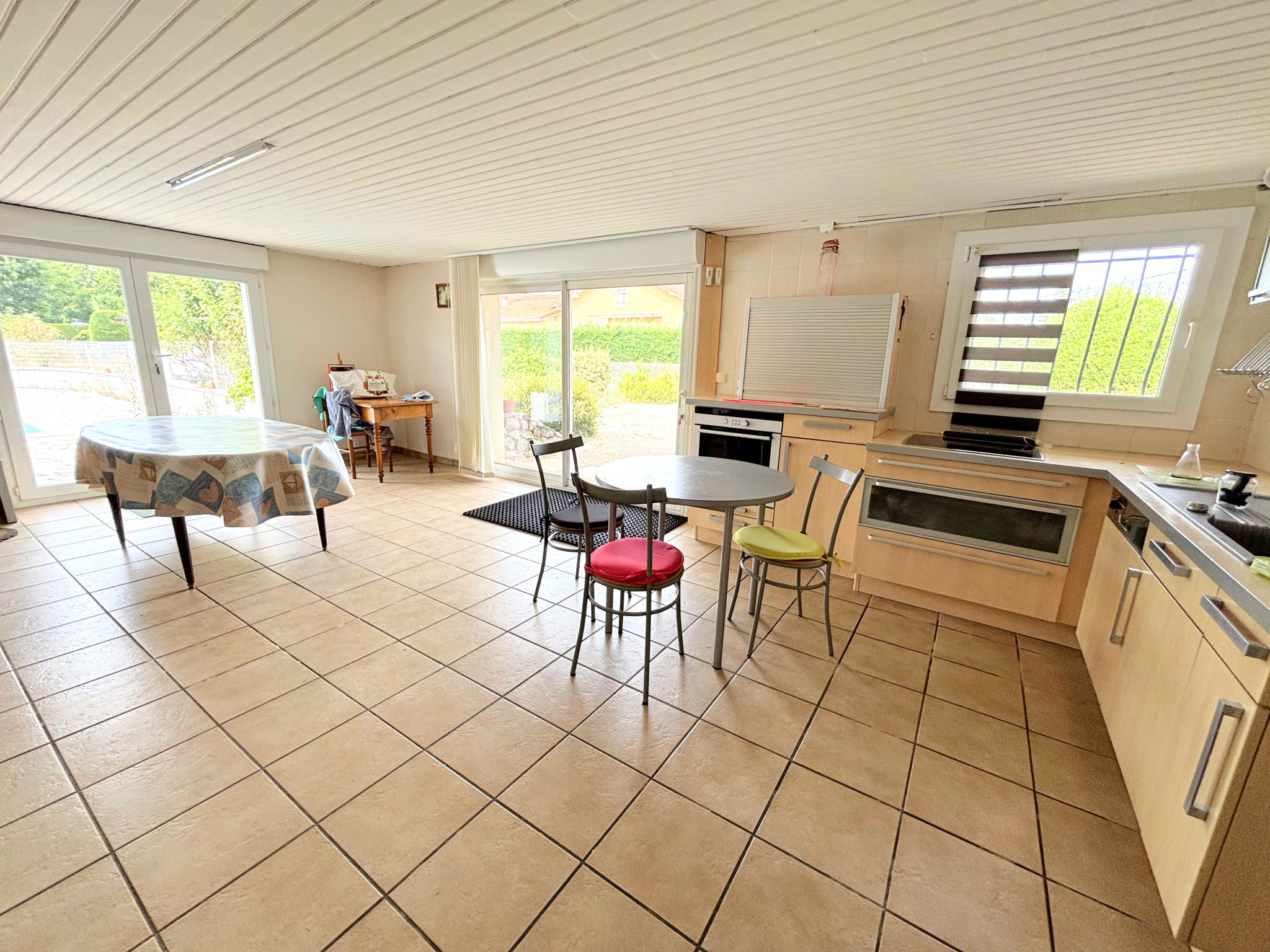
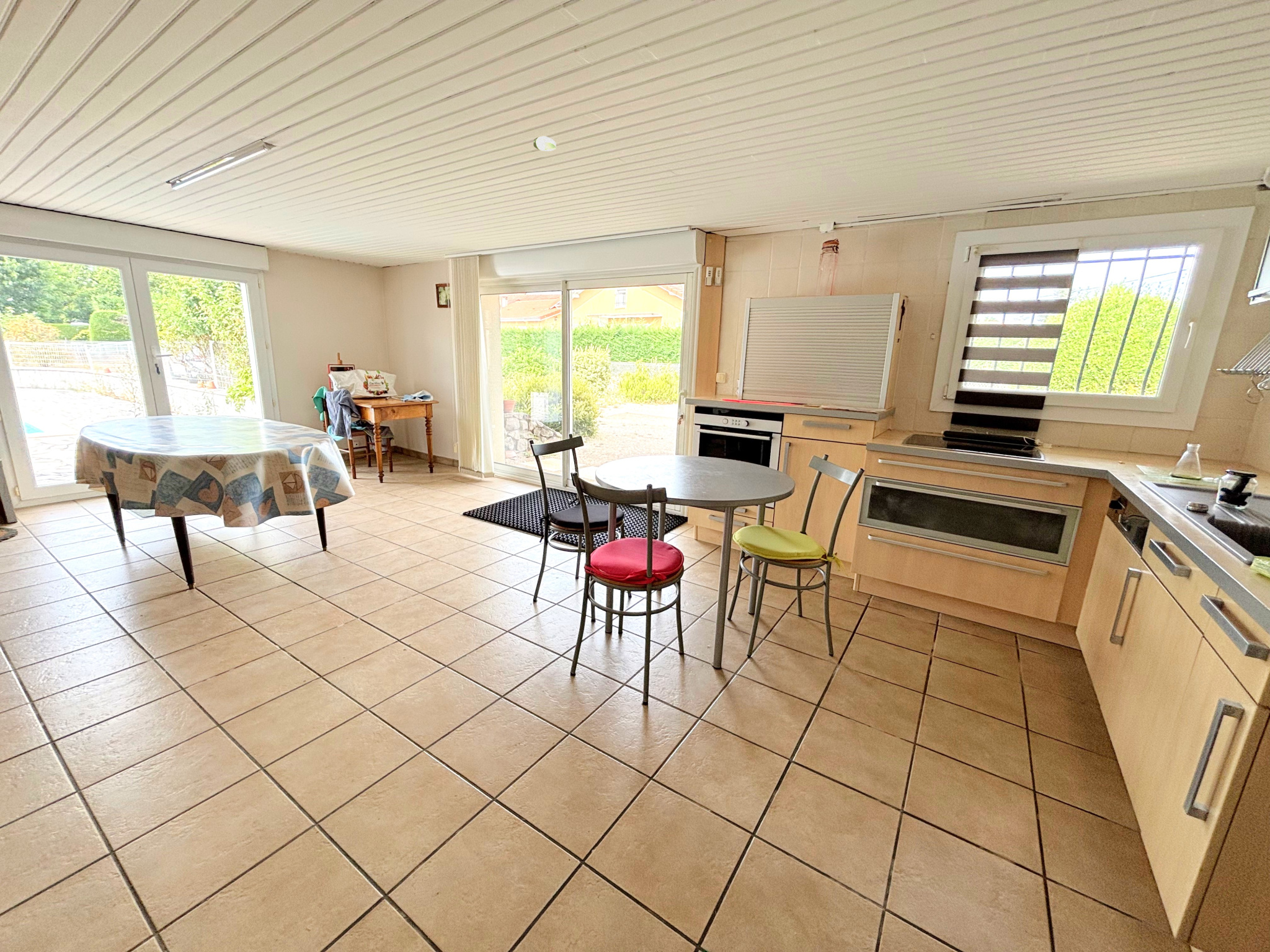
+ smoke detector (544, 143)
